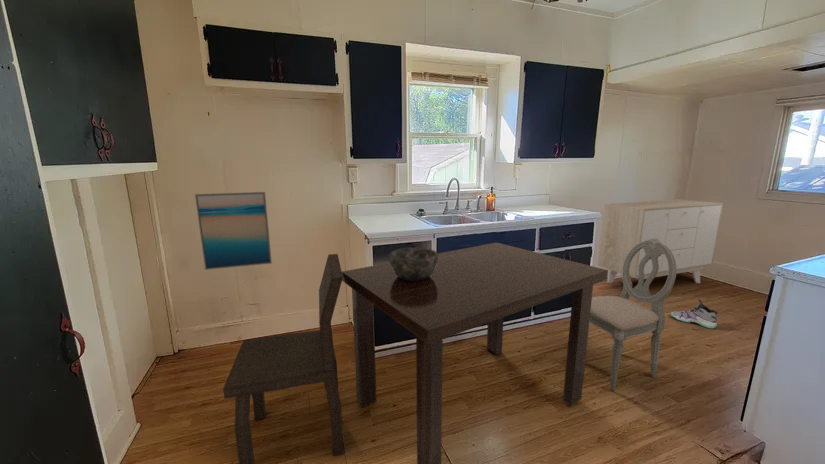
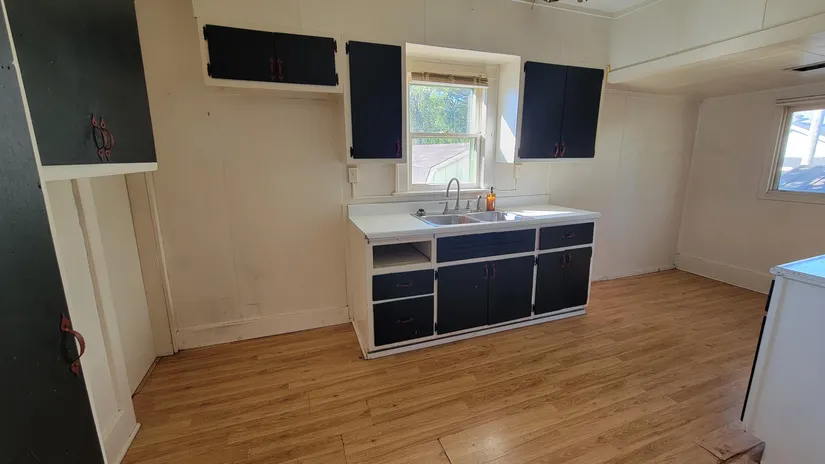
- sneaker (694, 310)
- sideboard (662, 241)
- dining chair (291, 354)
- dining chair (621, 306)
- dining table (469, 329)
- bowl (413, 264)
- wall art (235, 230)
